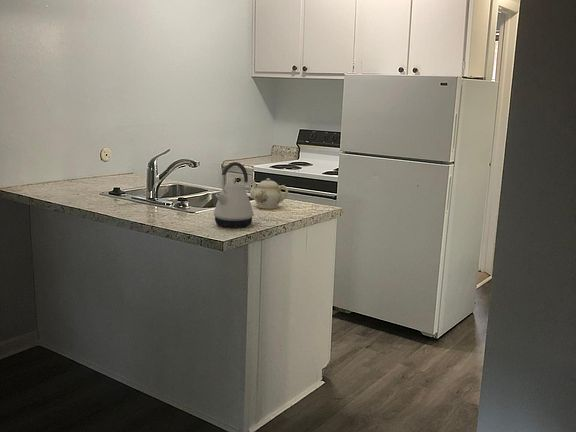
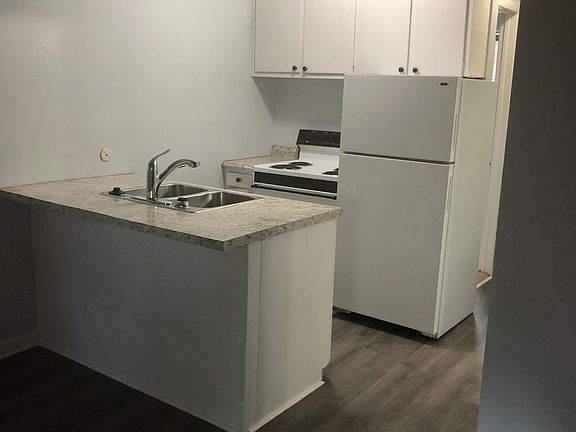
- kettle (233, 193)
- teapot (268, 192)
